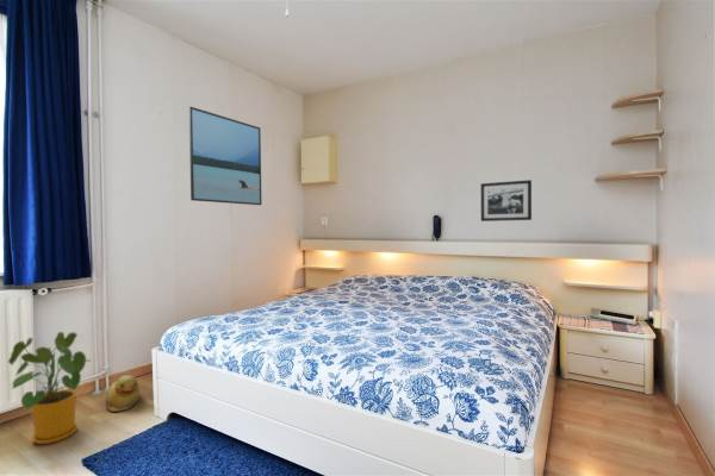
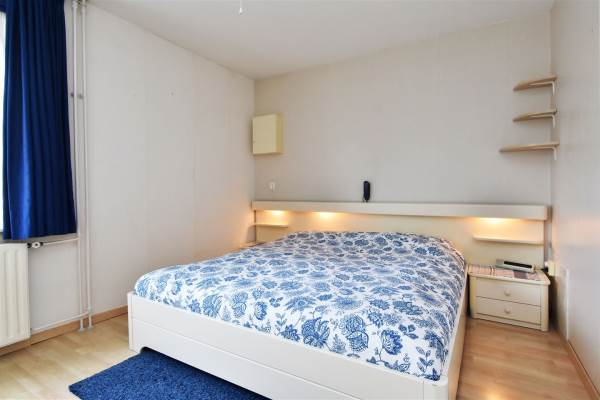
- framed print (229, 161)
- house plant (49, 388)
- picture frame (505, 201)
- rubber duck (120, 387)
